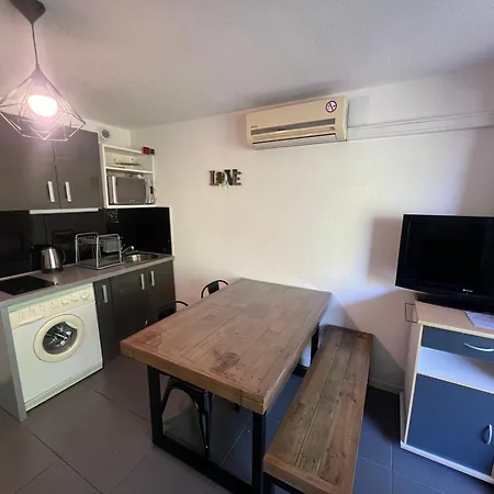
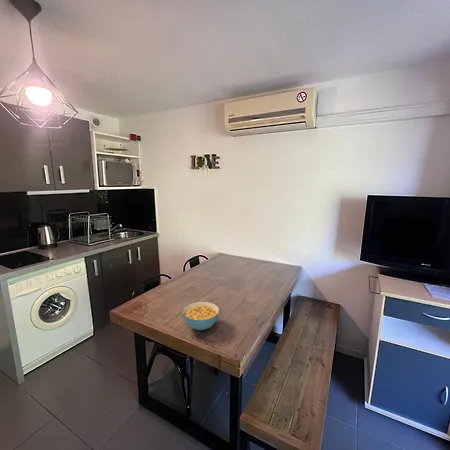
+ cereal bowl (201, 318)
